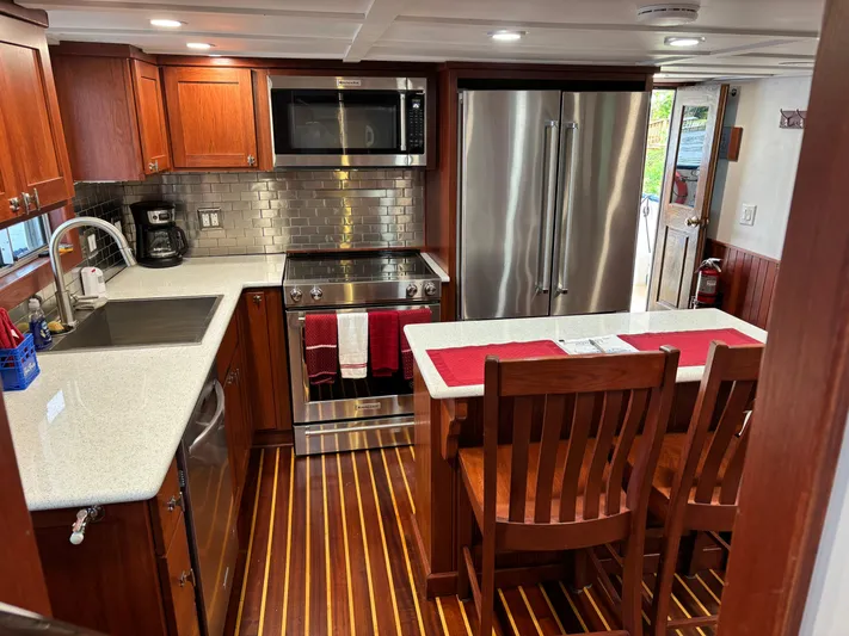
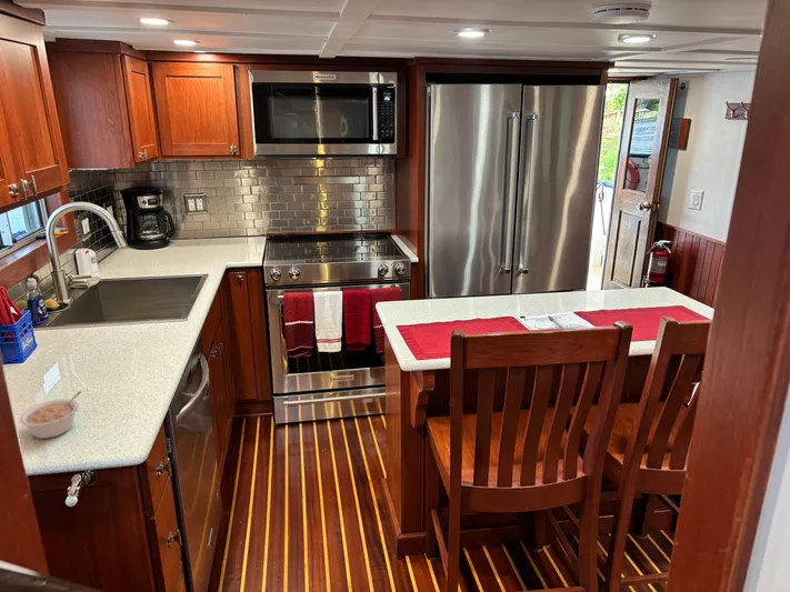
+ legume (51, 417)
